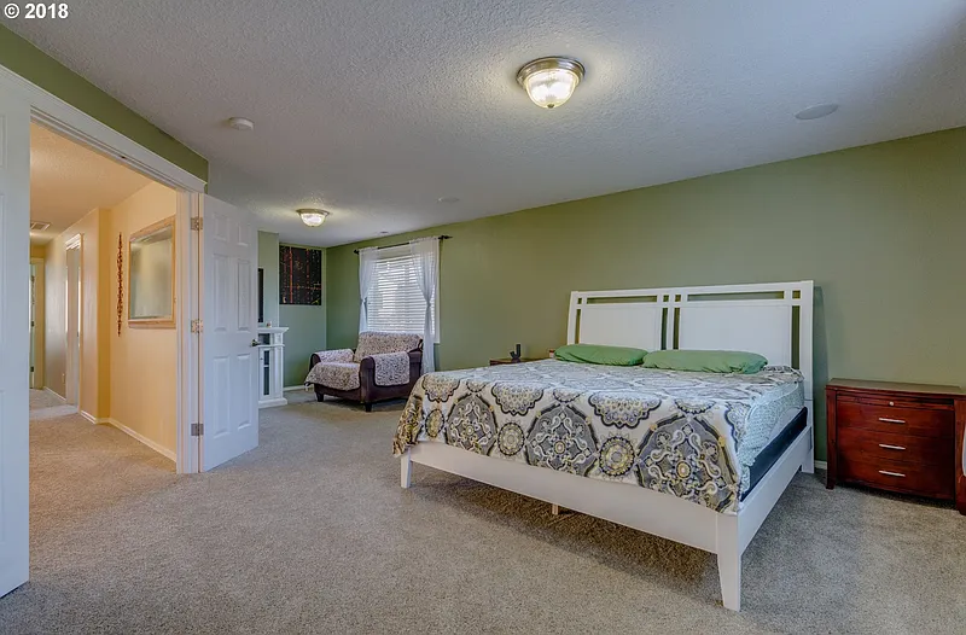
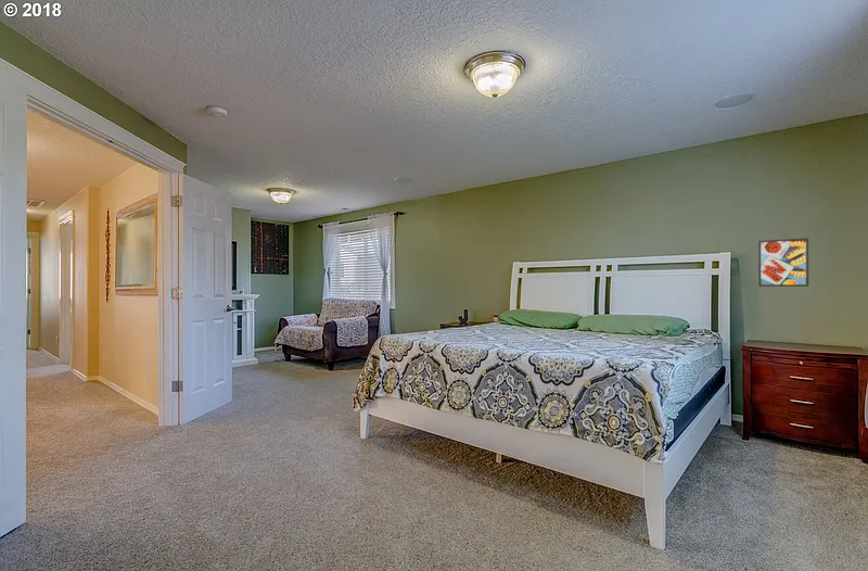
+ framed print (782, 263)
